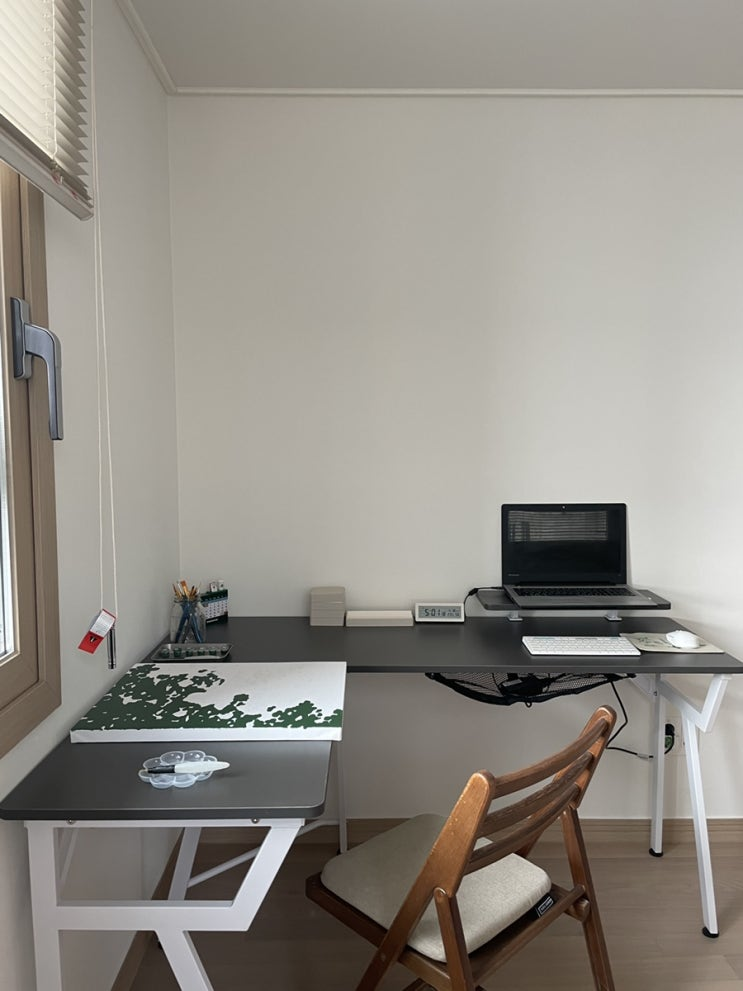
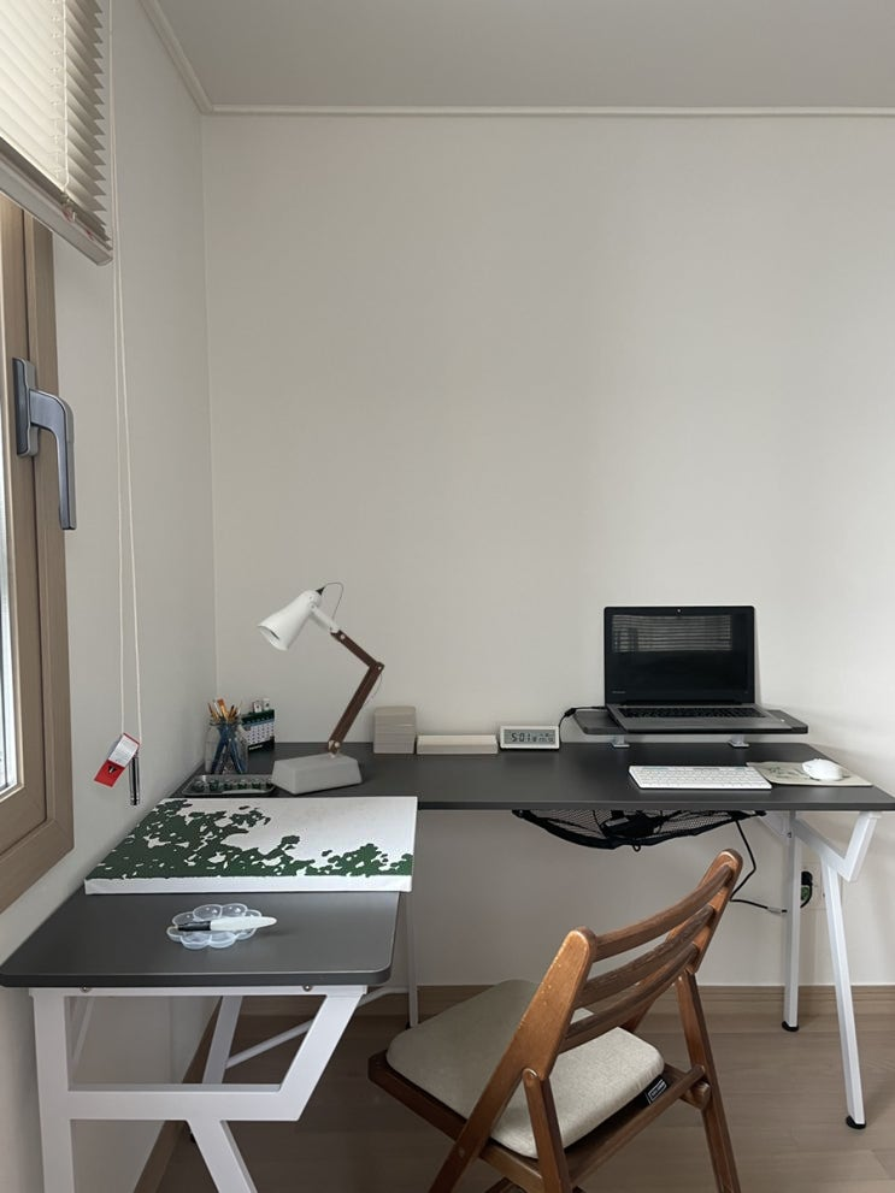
+ desk lamp (354, 693)
